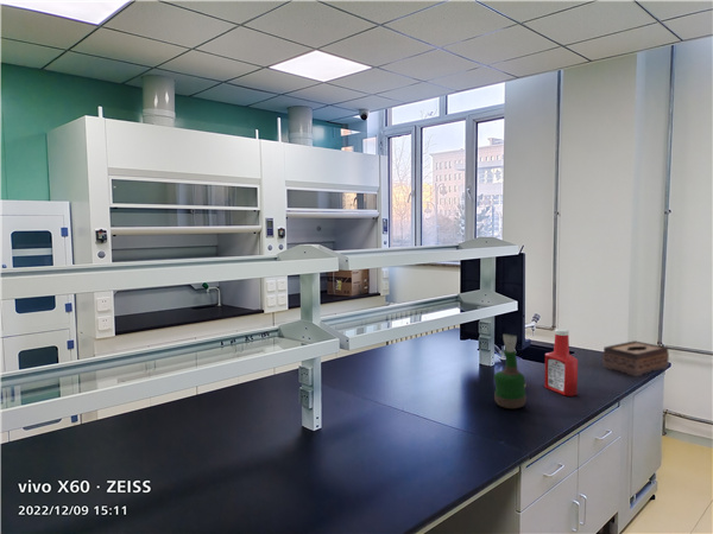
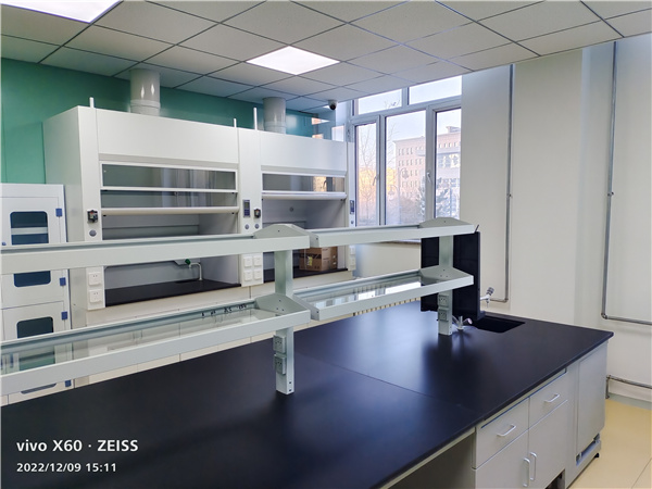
- grog bottle (510, 369)
- tissue box (635, 357)
- soap bottle (561, 360)
